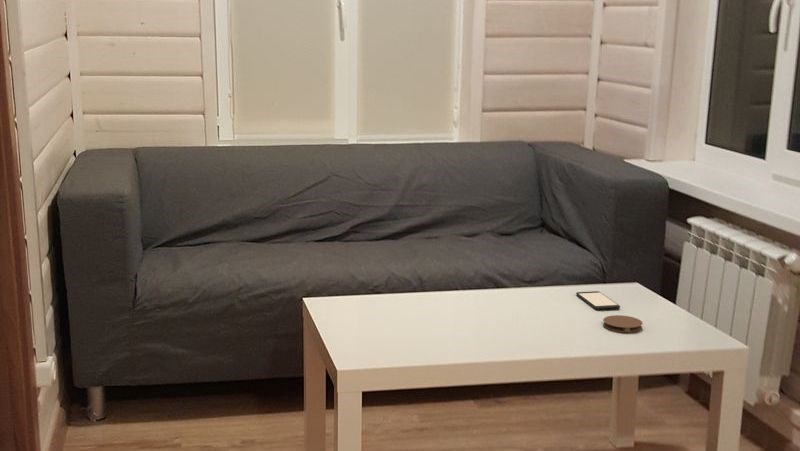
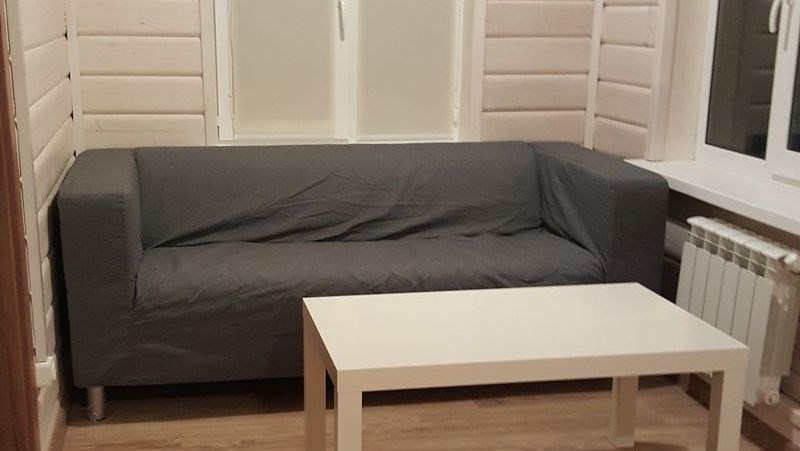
- smartphone (597, 300)
- coaster (622, 323)
